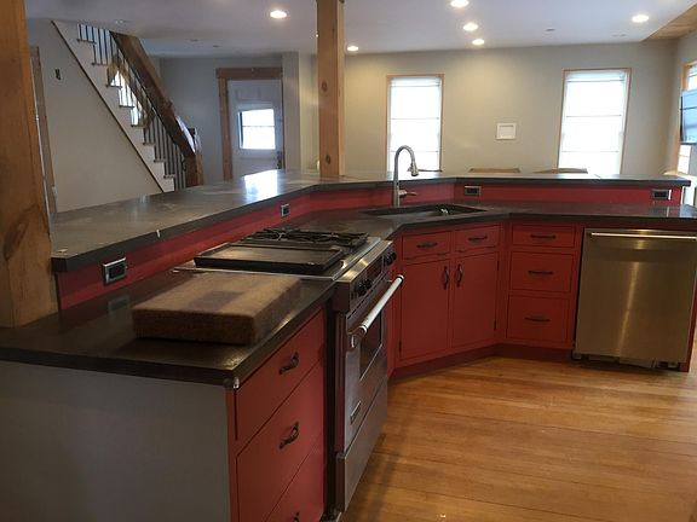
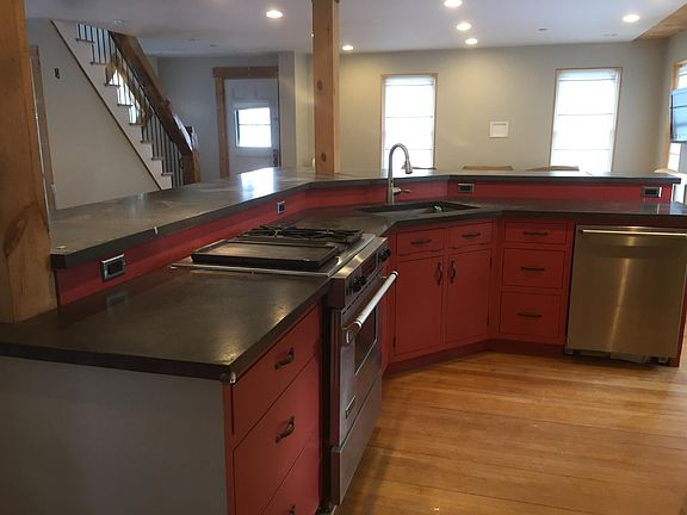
- cutting board (226, 302)
